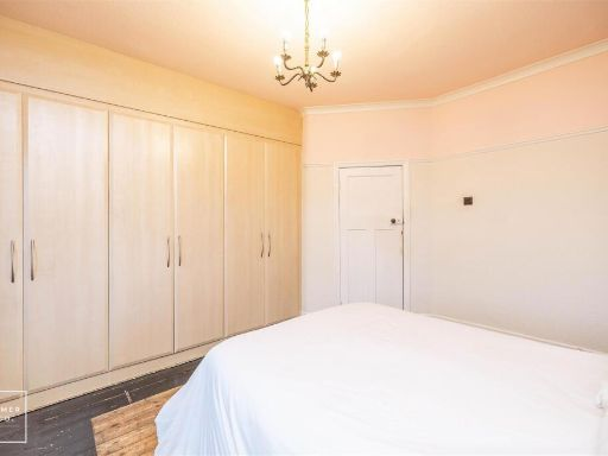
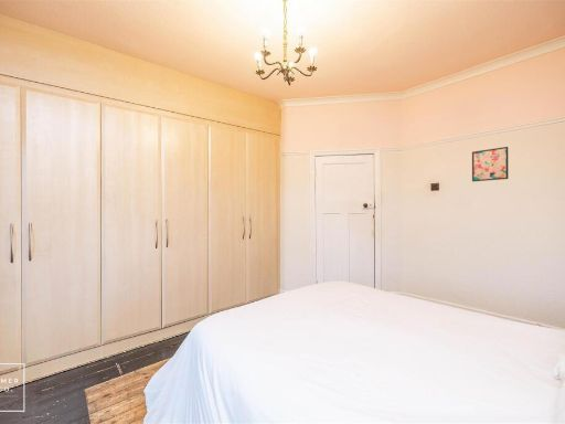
+ wall art (489, 165)
